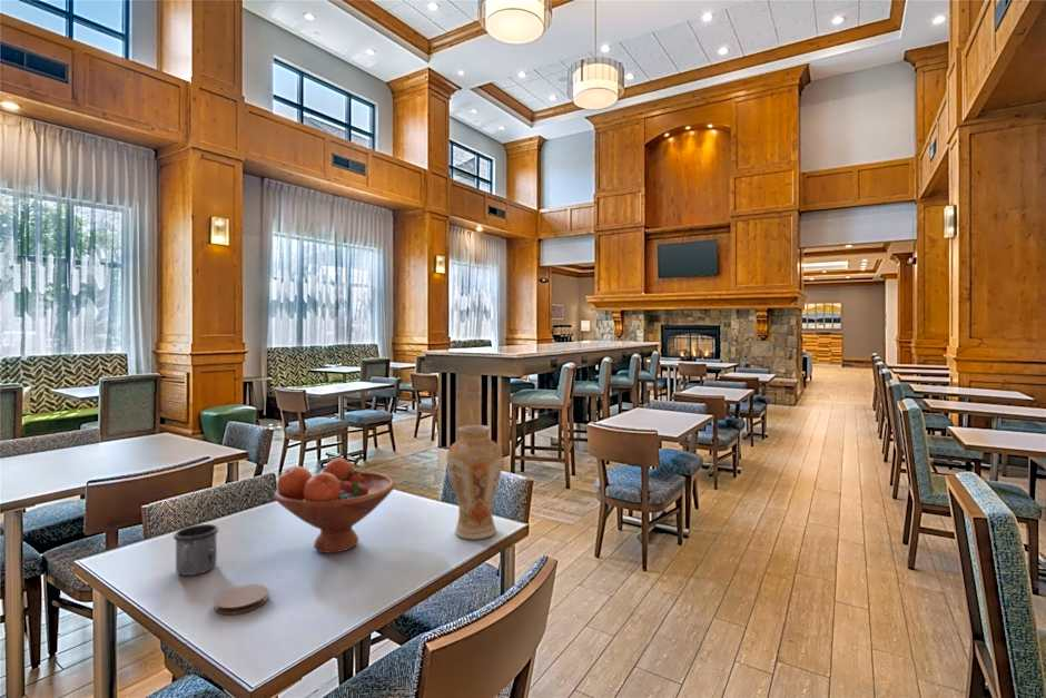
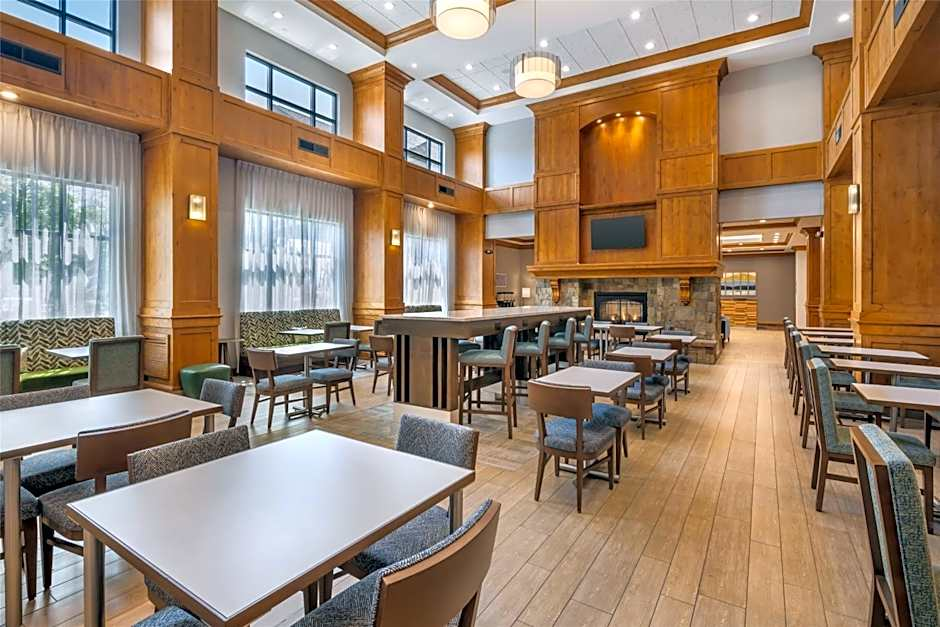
- vase (474, 480)
- mug (194, 552)
- coaster (241, 598)
- fruit bowl (336, 503)
